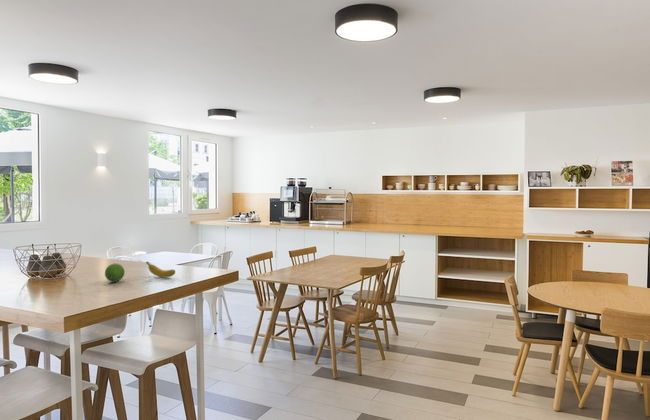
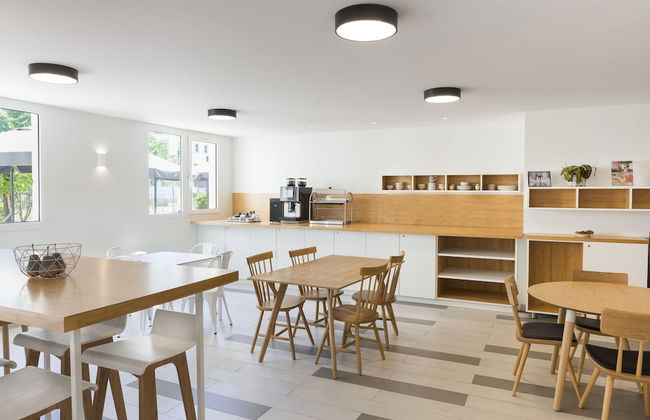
- fruit (115, 272)
- banana (160, 269)
